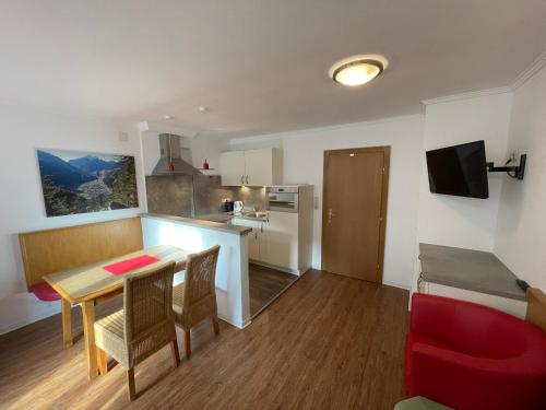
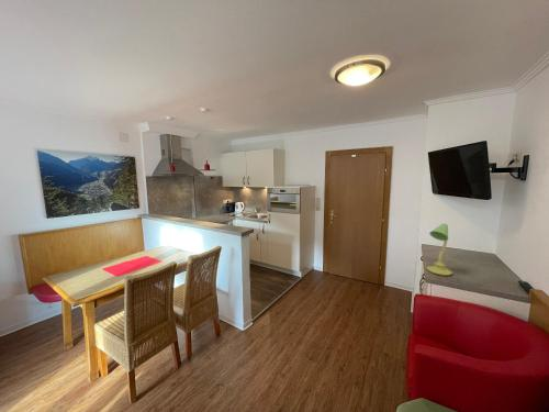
+ table lamp (441, 248)
